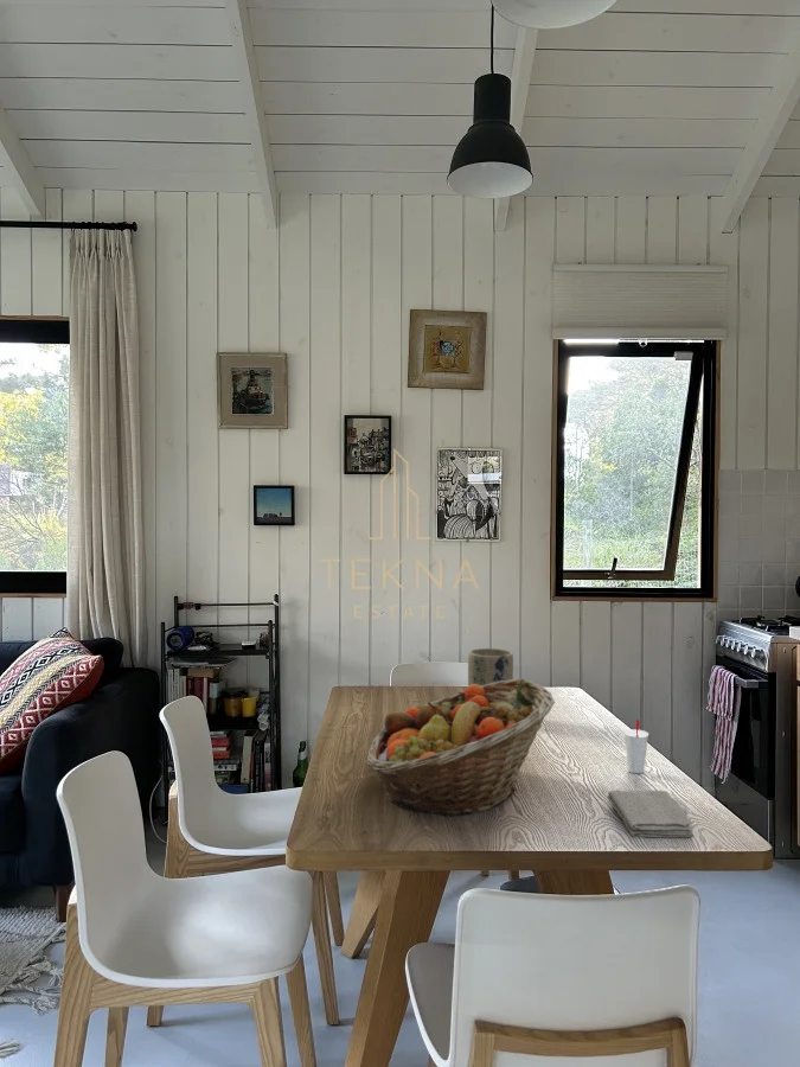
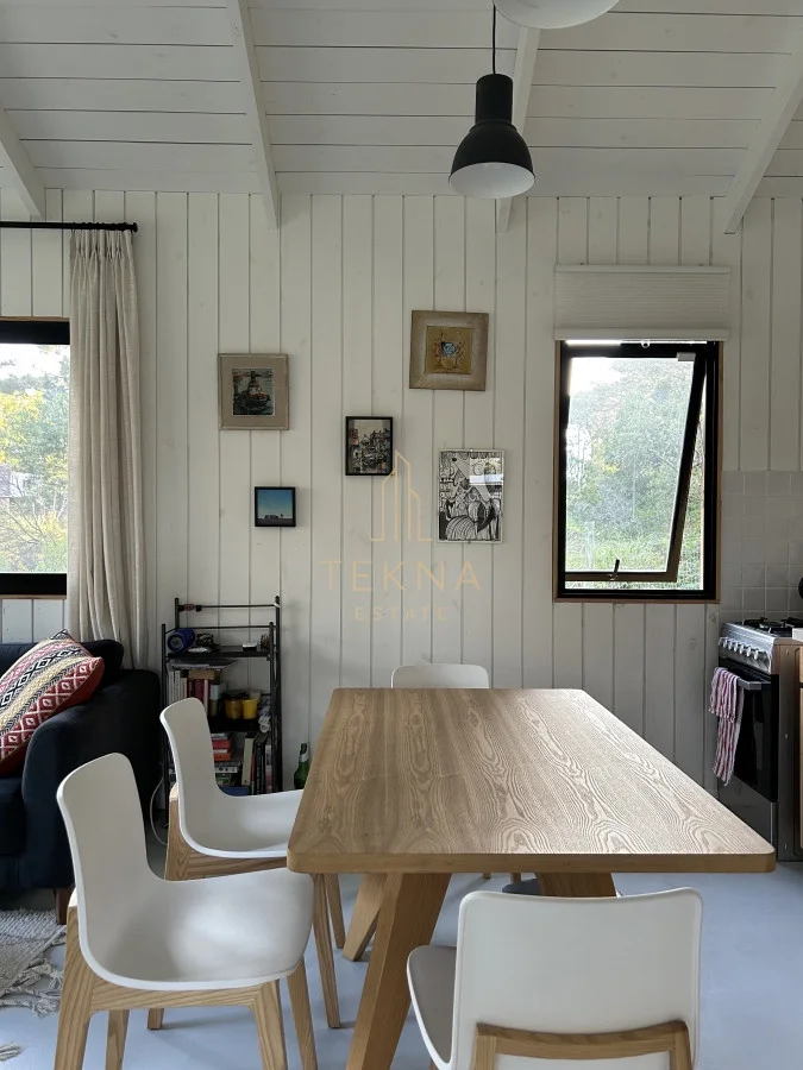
- fruit basket (459, 737)
- plant pot (489, 683)
- cup (635, 745)
- washcloth (648, 811)
